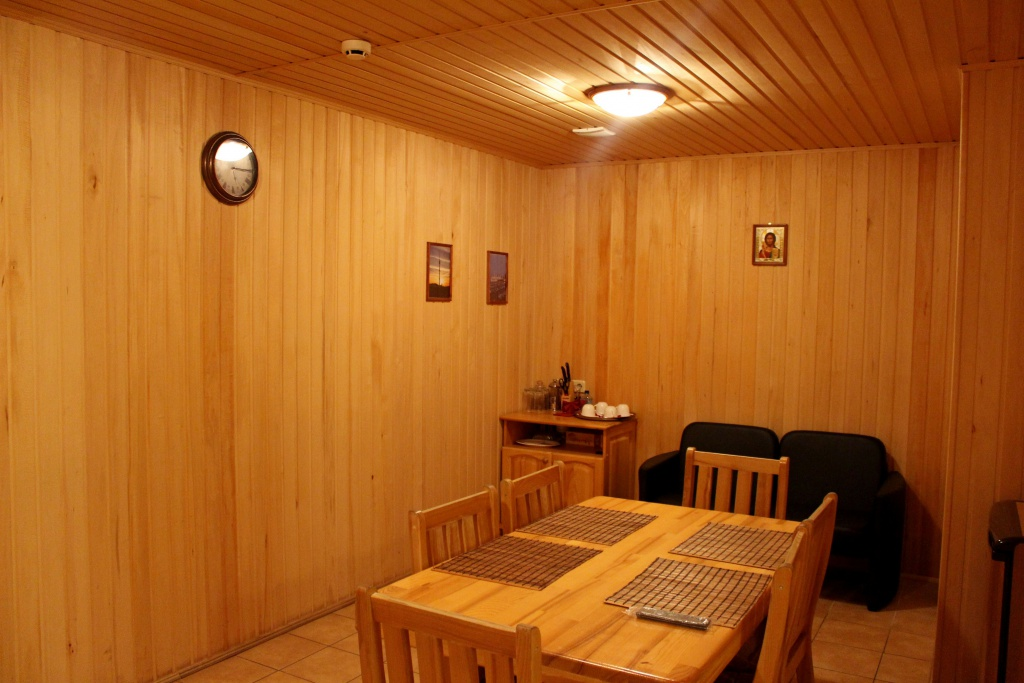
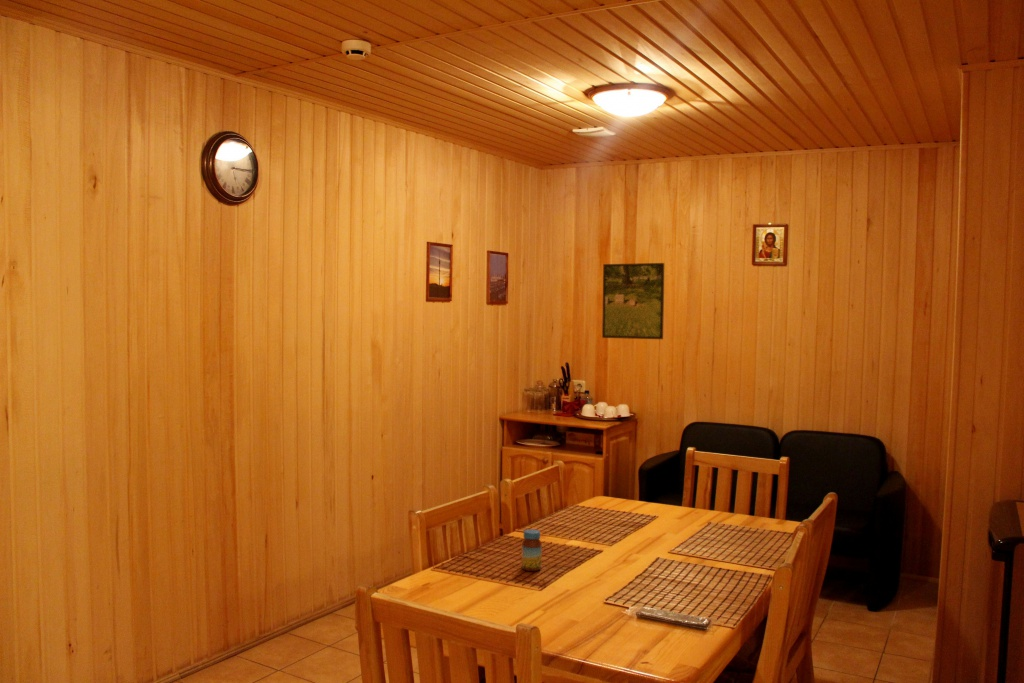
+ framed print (632, 301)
+ jar (531, 549)
